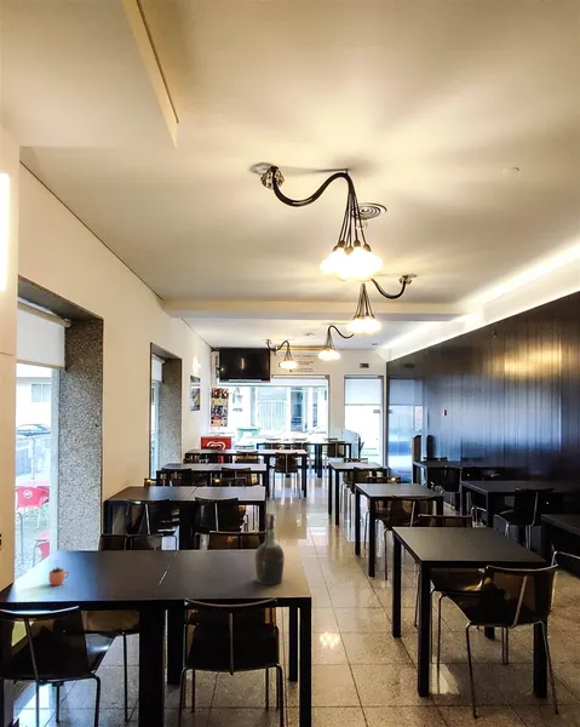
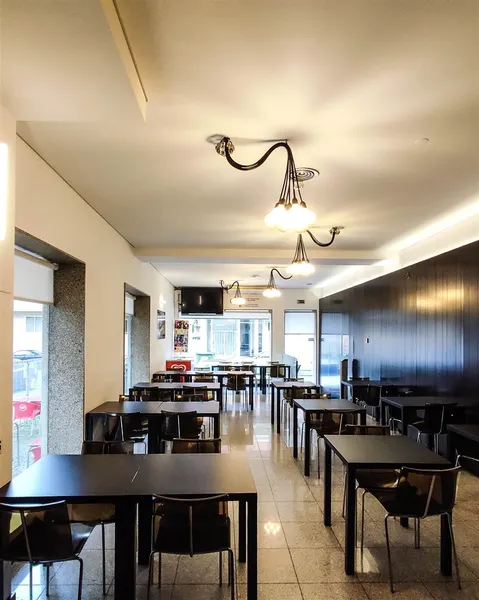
- cocoa (58, 571)
- cognac bottle (269, 546)
